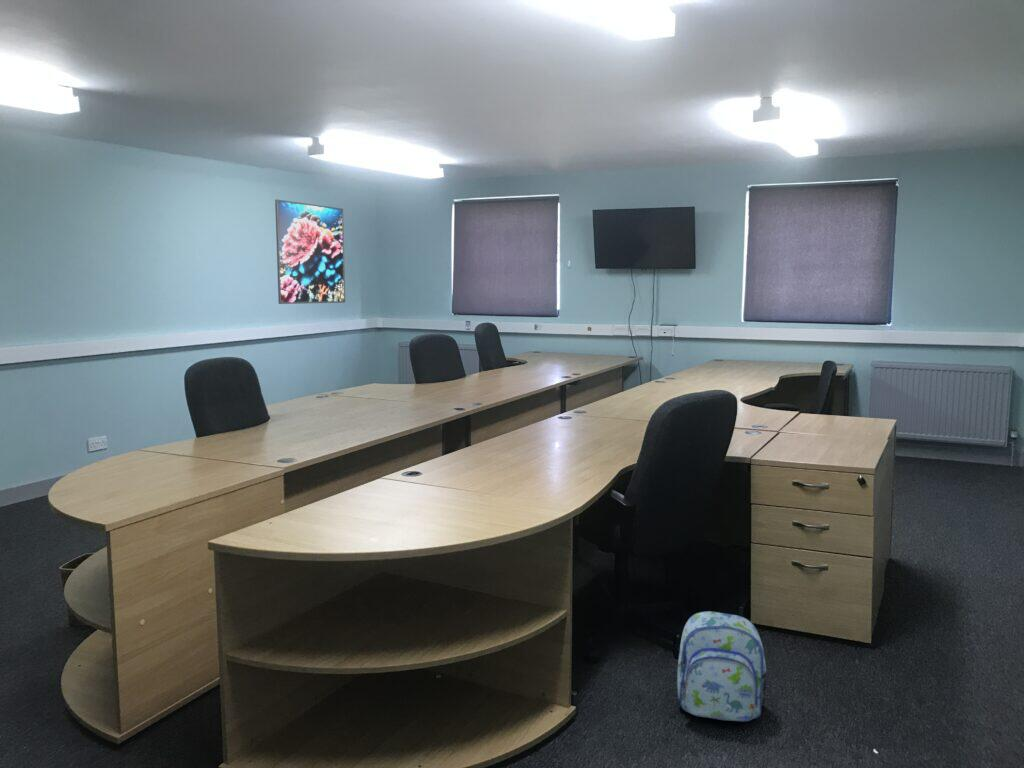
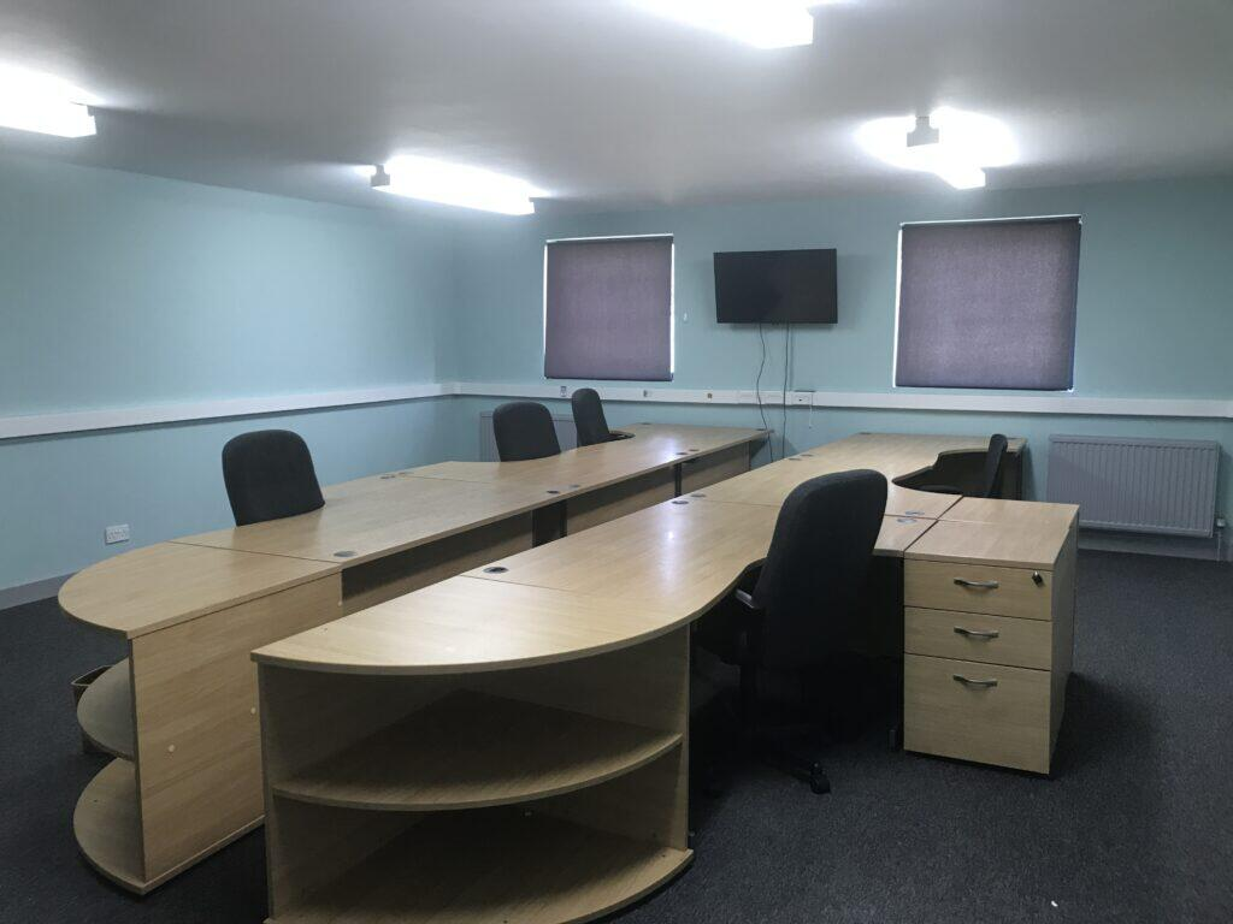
- backpack (722, 667)
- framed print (312, 254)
